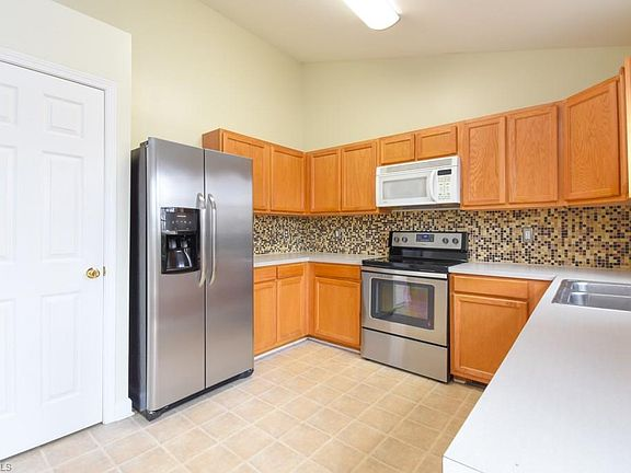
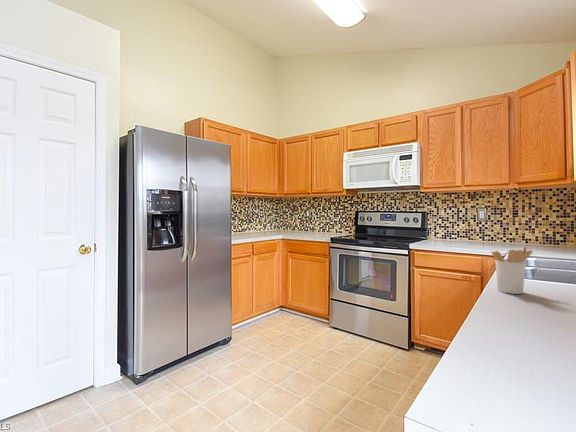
+ utensil holder (513, 269)
